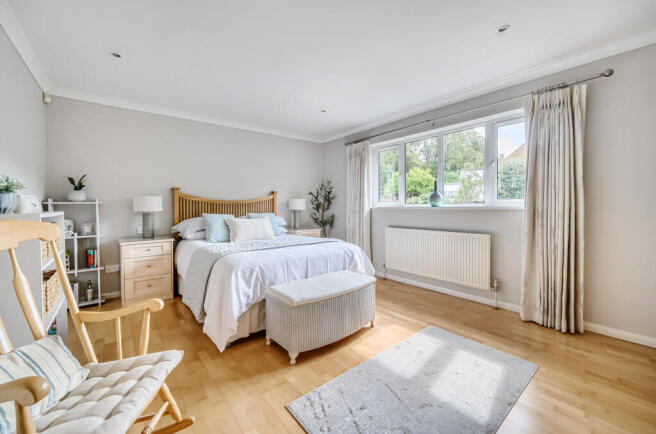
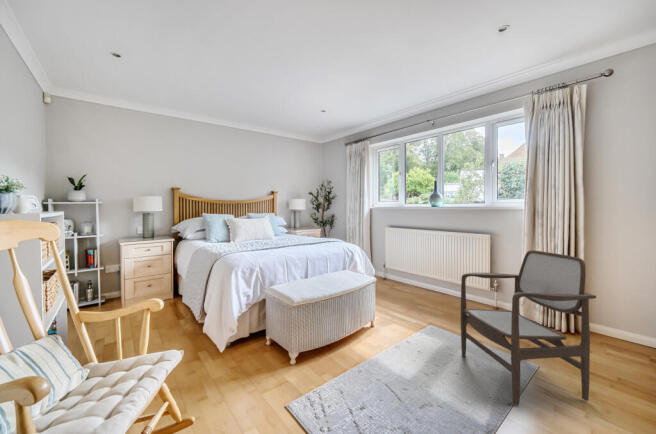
+ armchair (519, 314)
